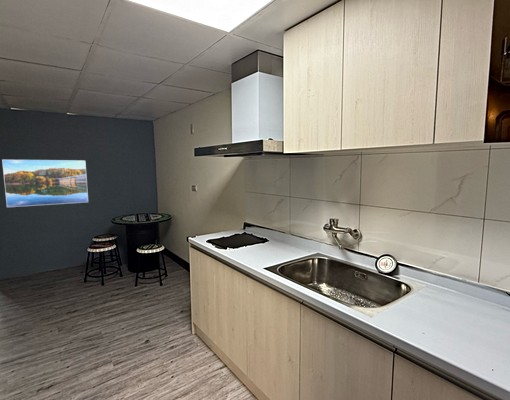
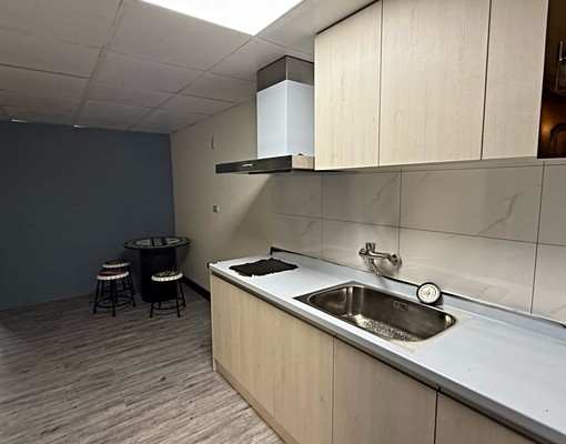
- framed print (48, 182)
